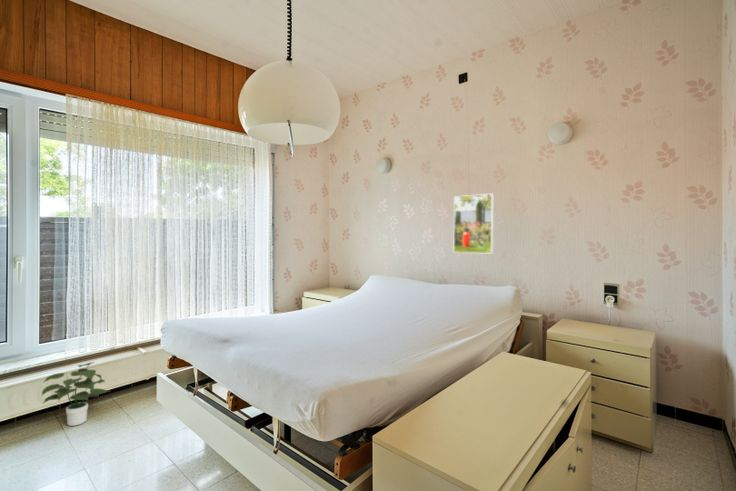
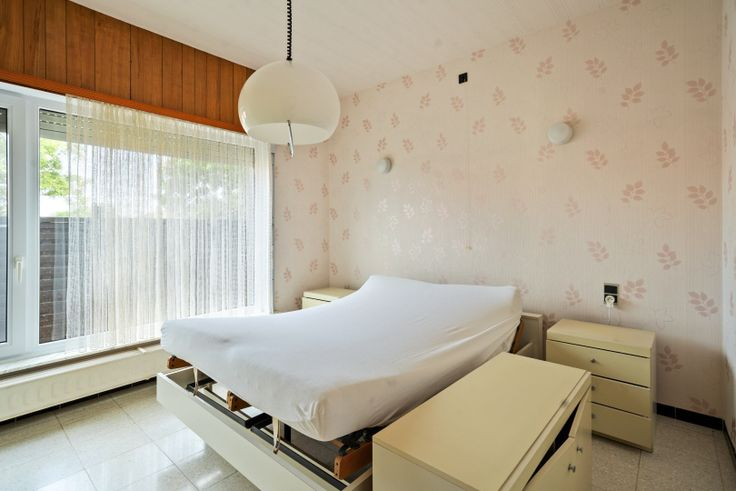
- potted plant (77, 394)
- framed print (472, 224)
